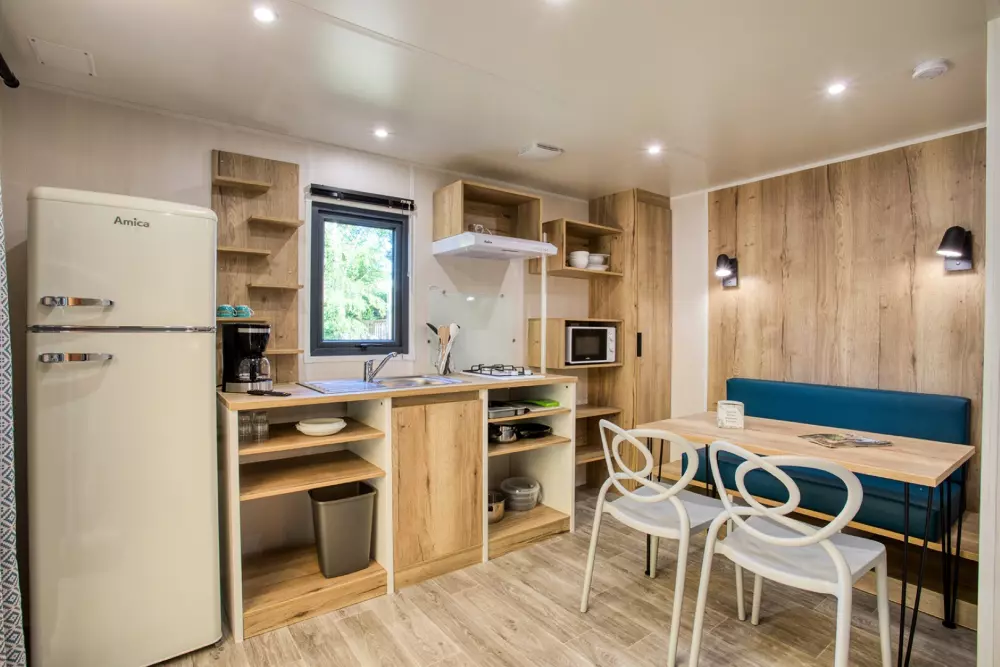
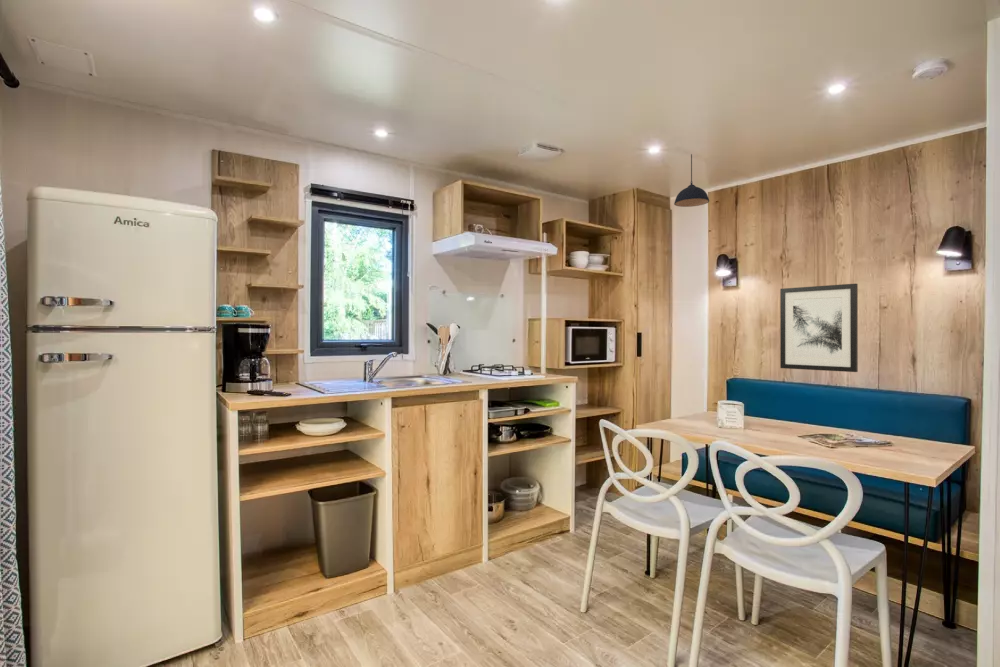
+ wall art (816, 328)
+ pendant light (691, 178)
